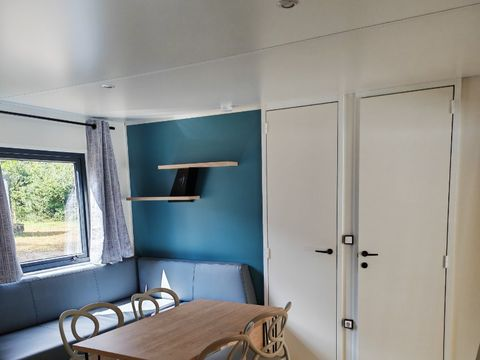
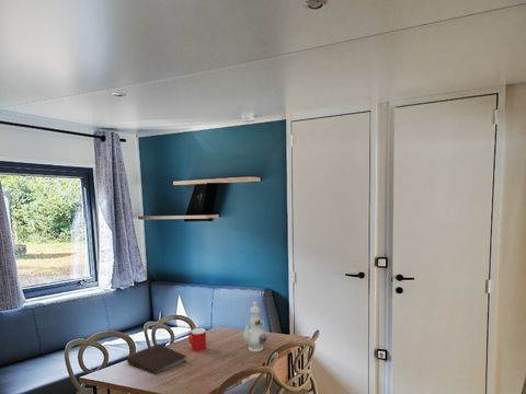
+ cup (196, 339)
+ notebook (157, 359)
+ chinaware (253, 325)
